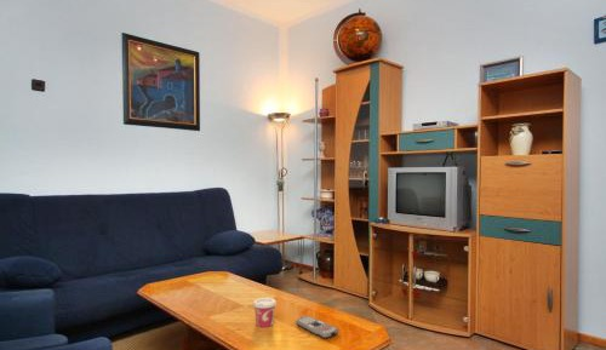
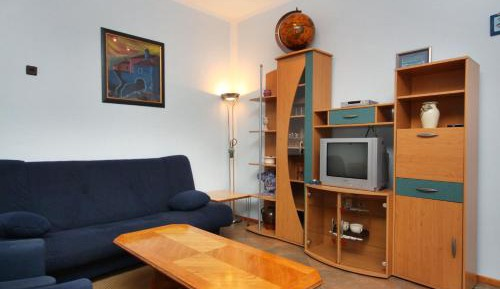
- cup (264, 312)
- remote control (315, 326)
